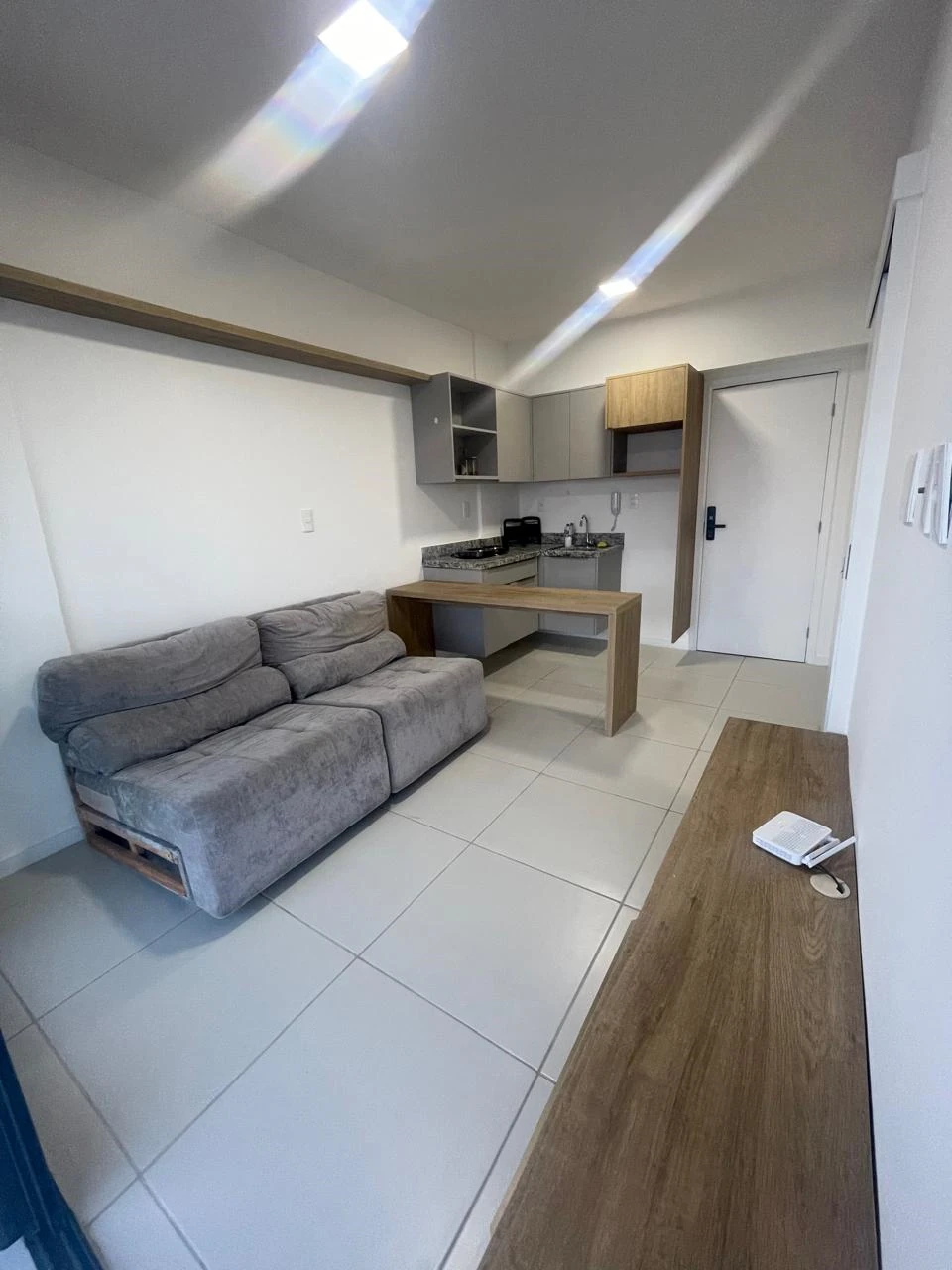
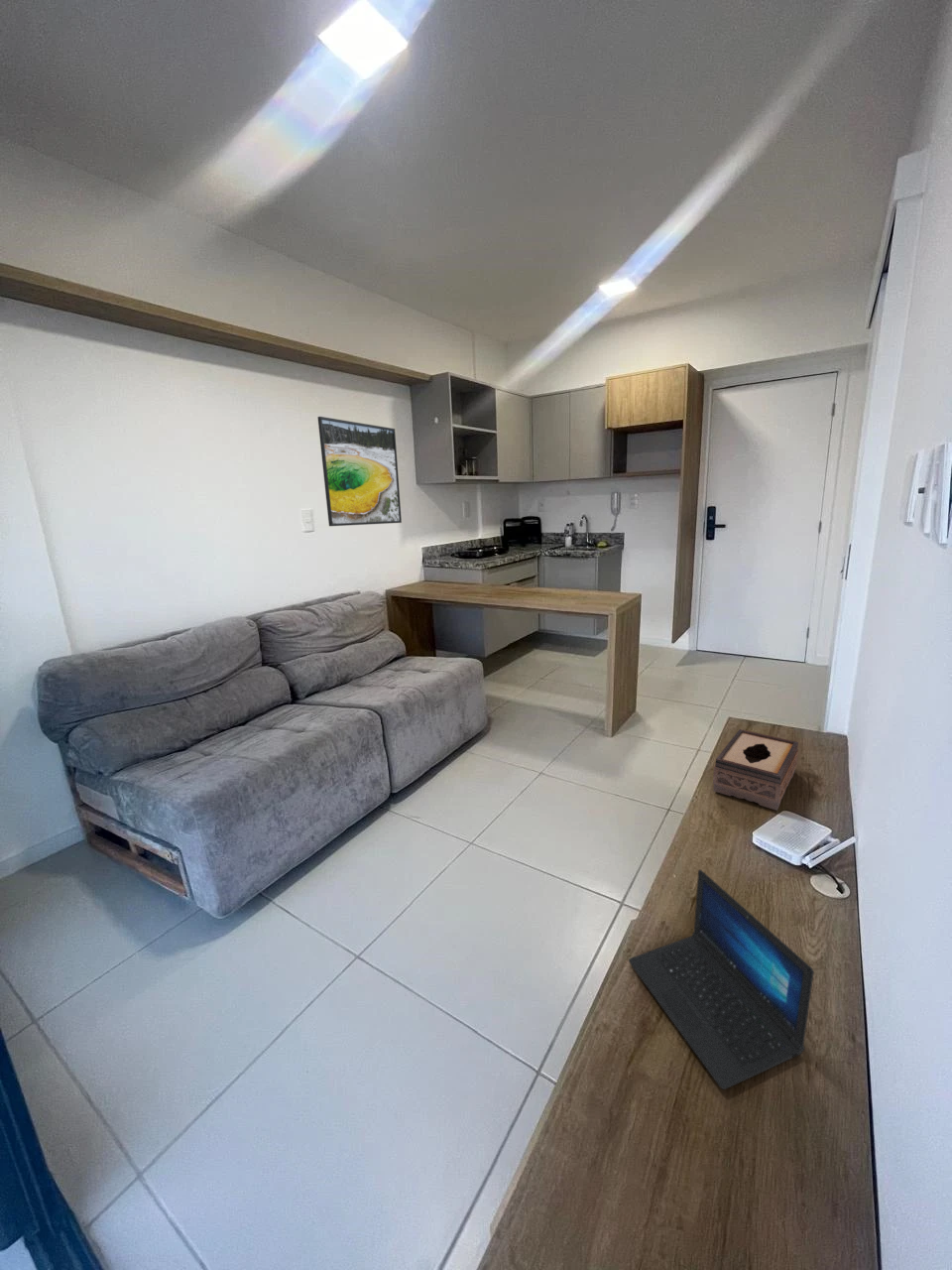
+ laptop (710, 964)
+ tissue box (757, 766)
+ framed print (363, 474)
